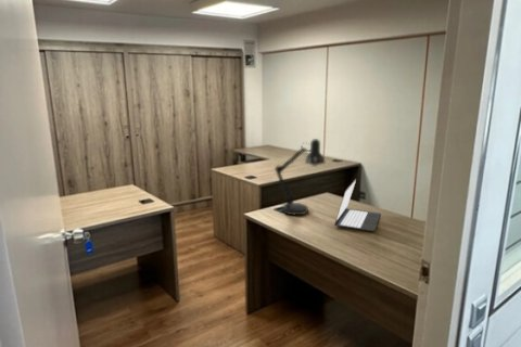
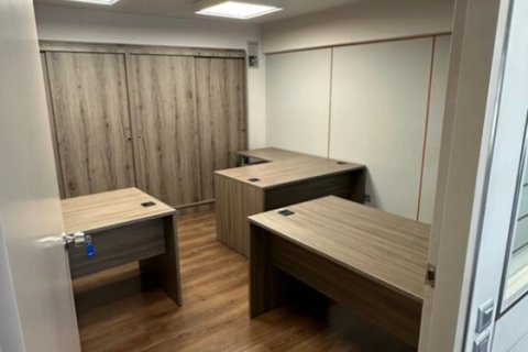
- laptop (359, 210)
- desk lamp (306, 163)
